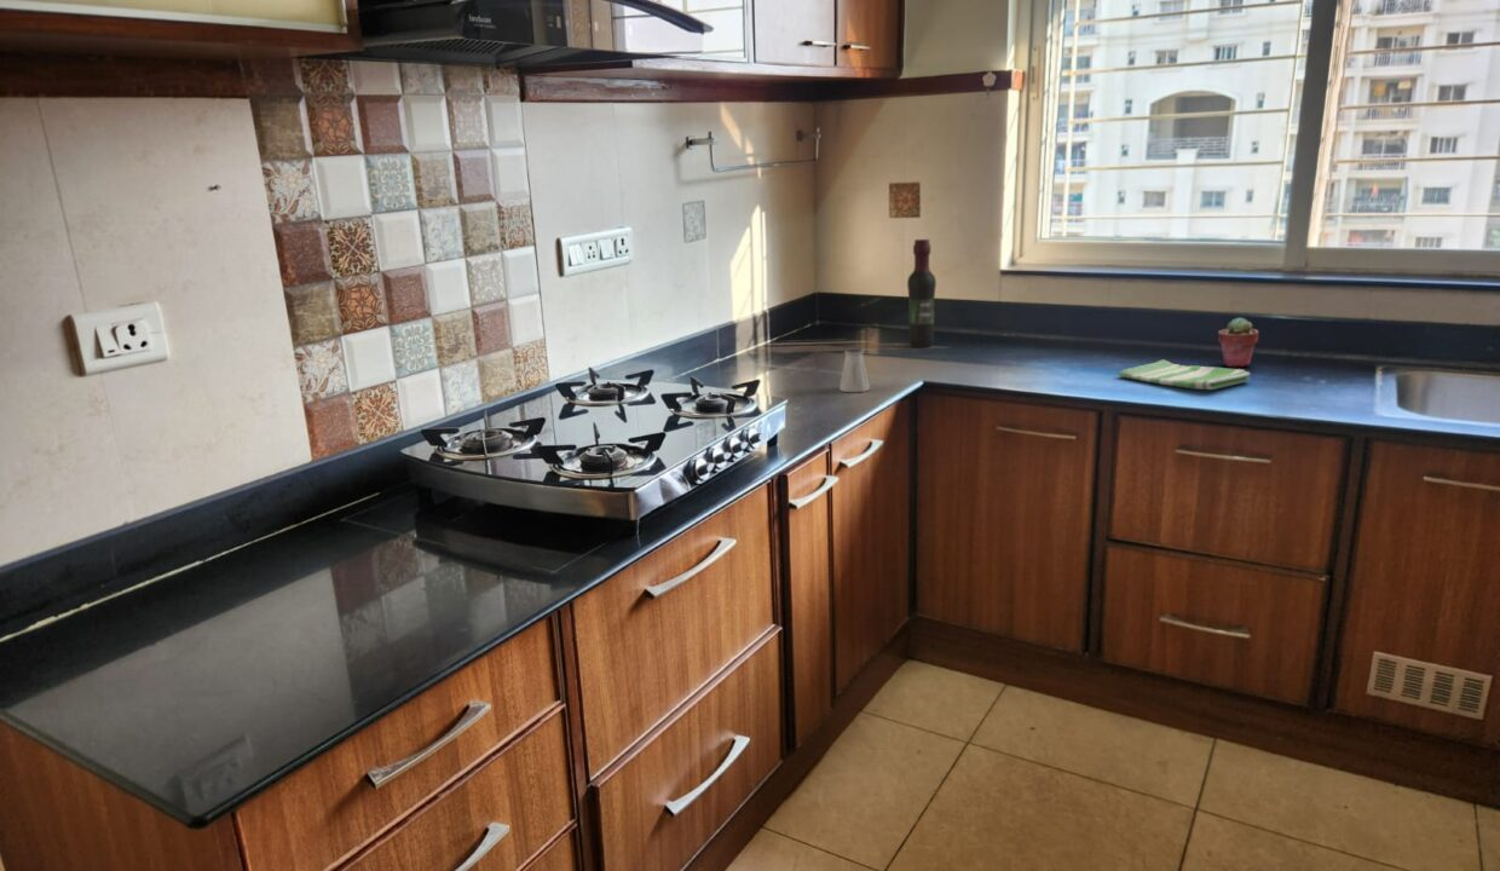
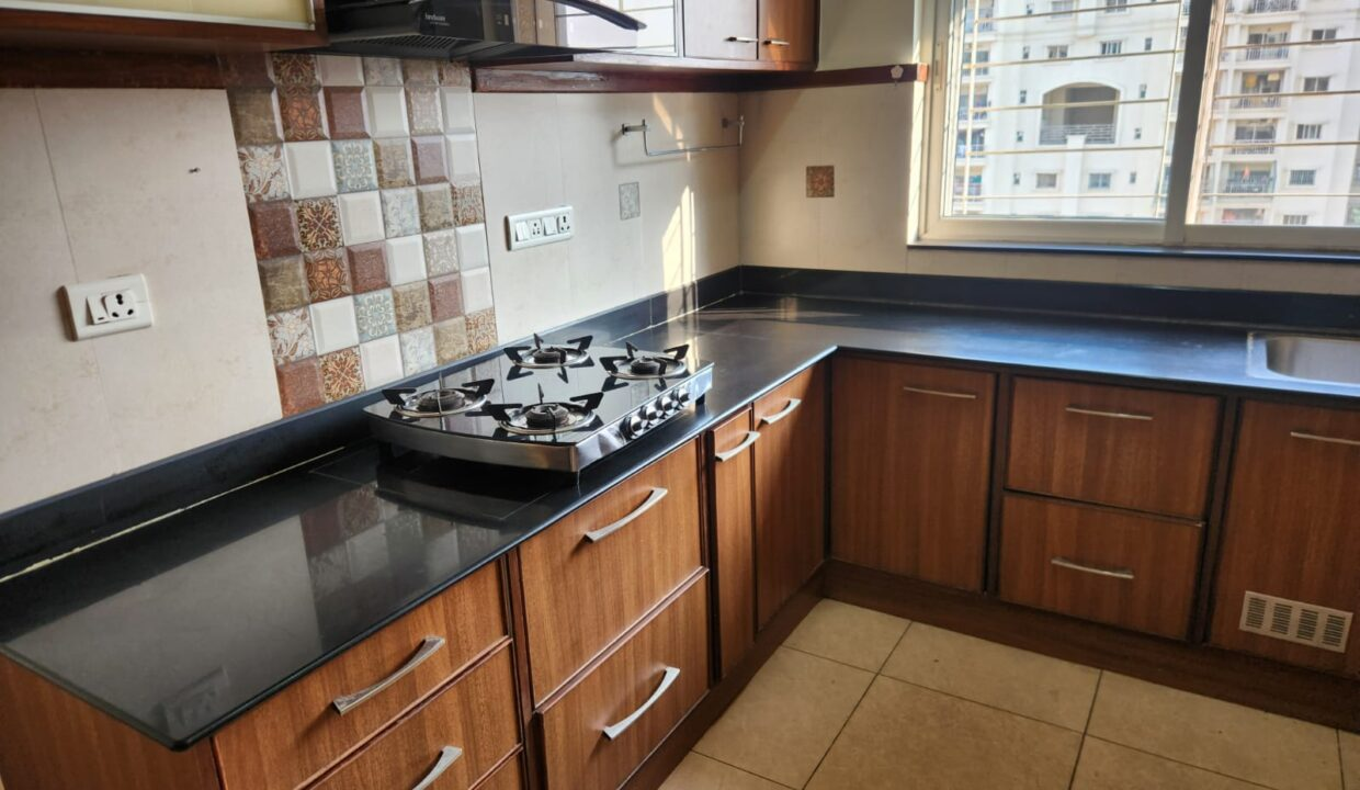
- dish towel (1183, 374)
- wine bottle (921, 293)
- potted succulent (1238, 340)
- saltshaker (854, 368)
